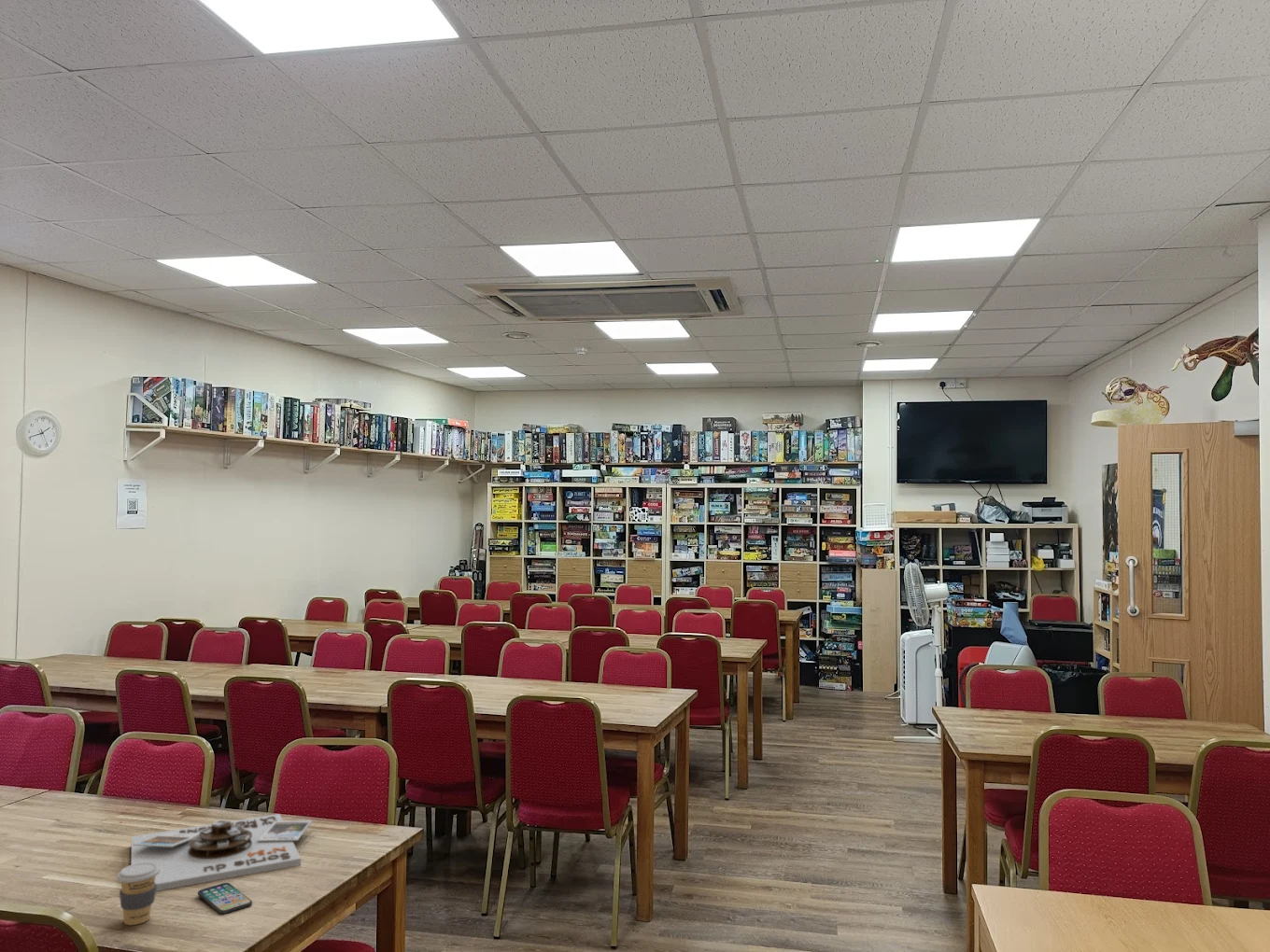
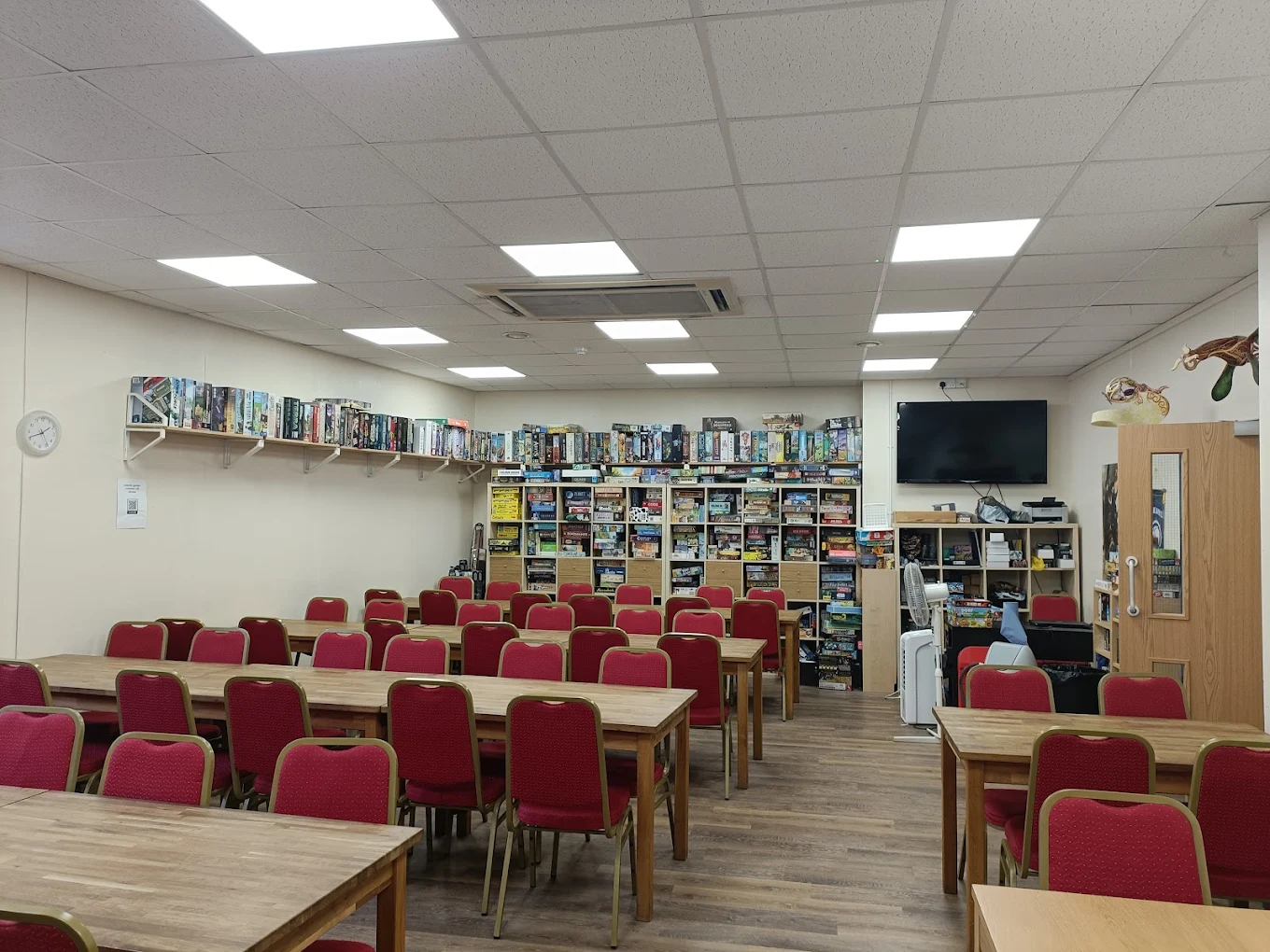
- coffee cup (137, 894)
- board game (229, 835)
- smartphone (224, 897)
